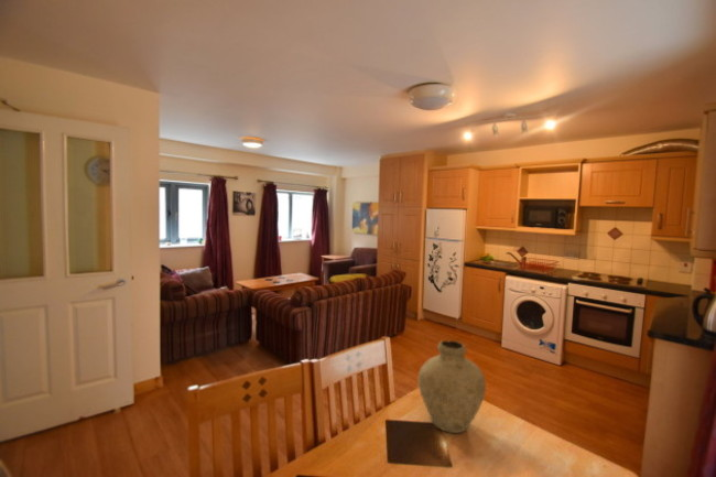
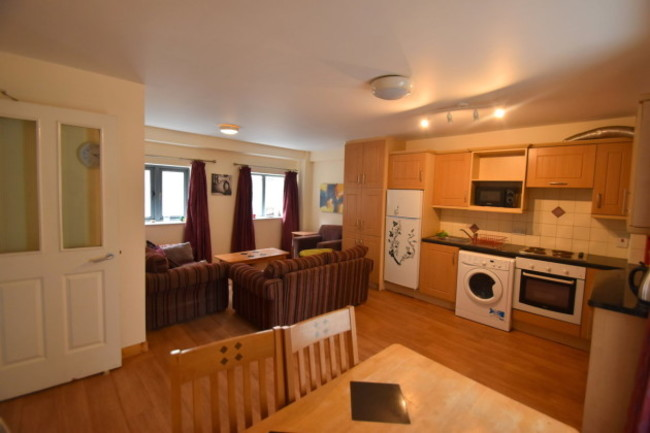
- vase (451, 383)
